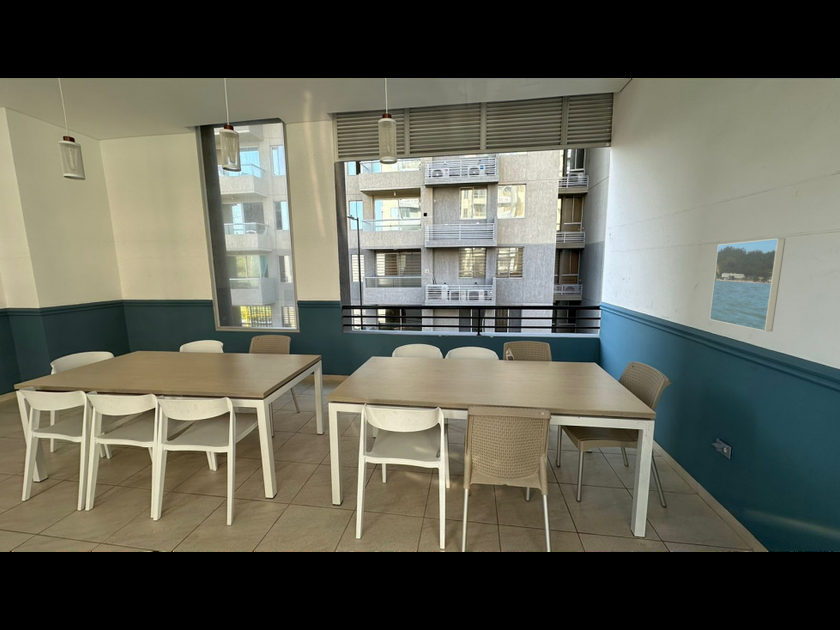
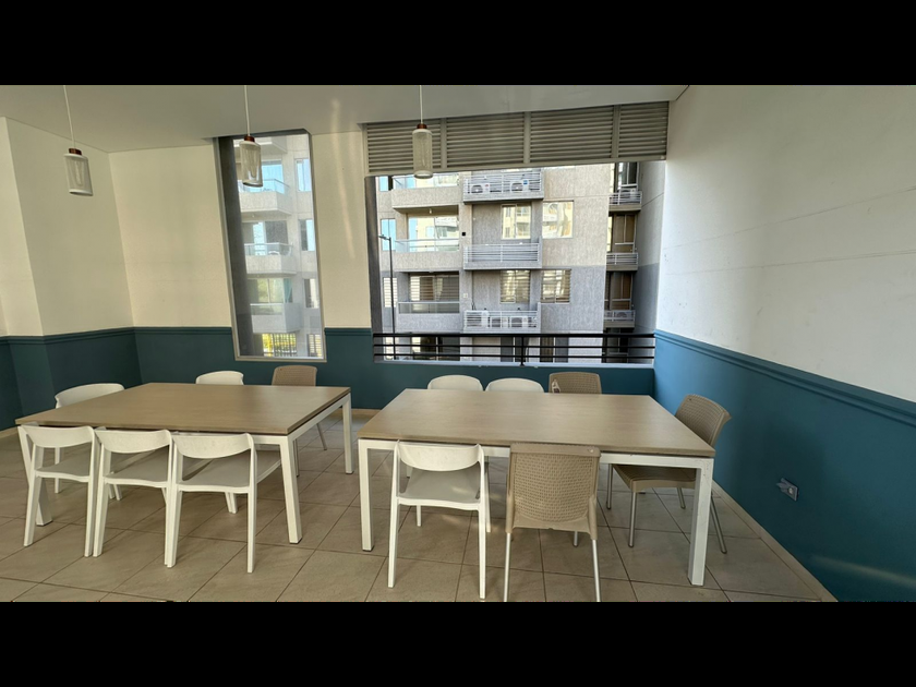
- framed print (742, 284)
